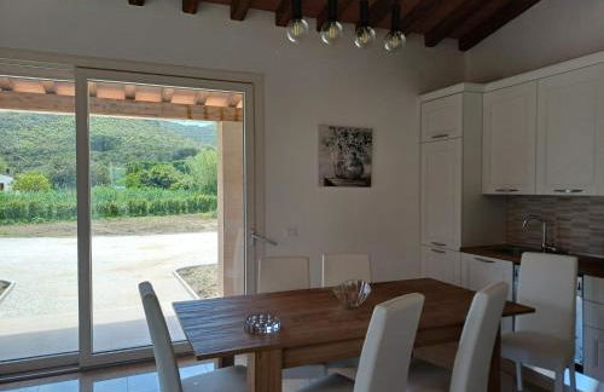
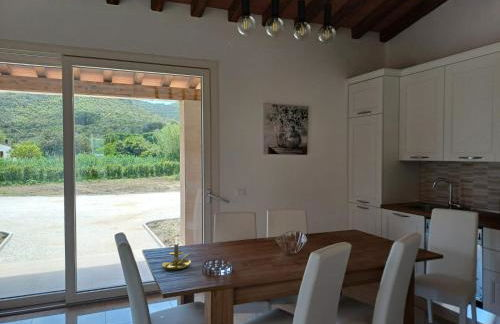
+ candle holder (178, 251)
